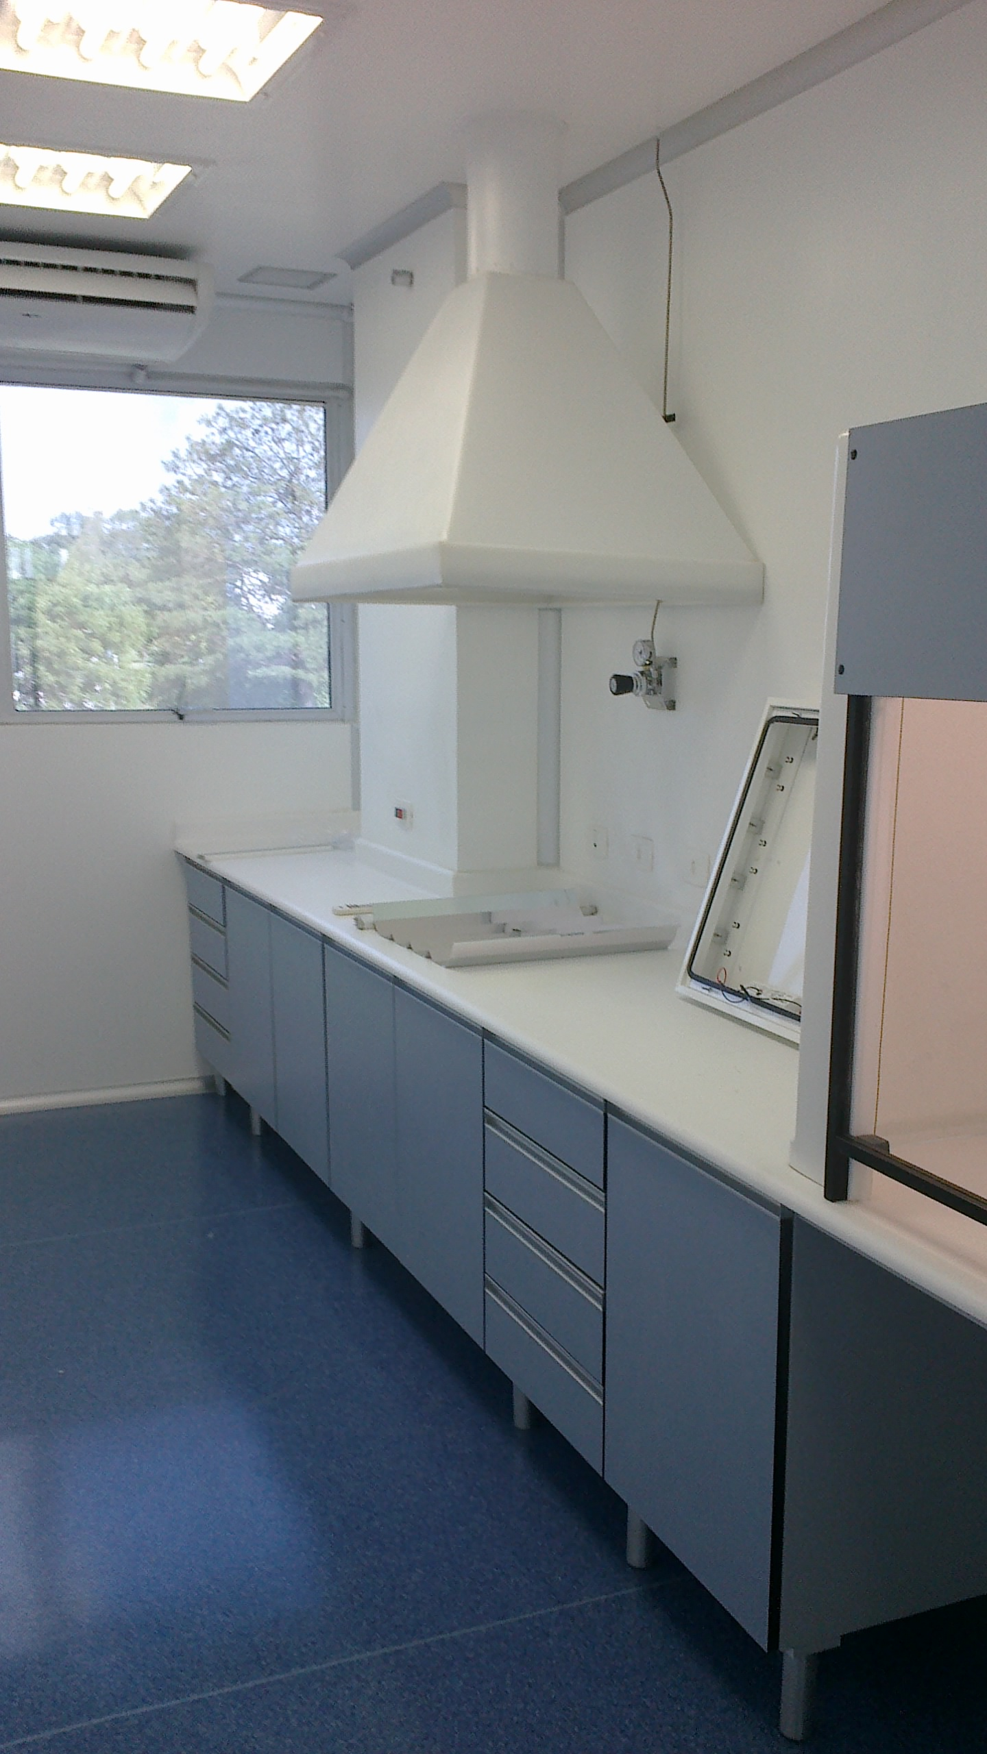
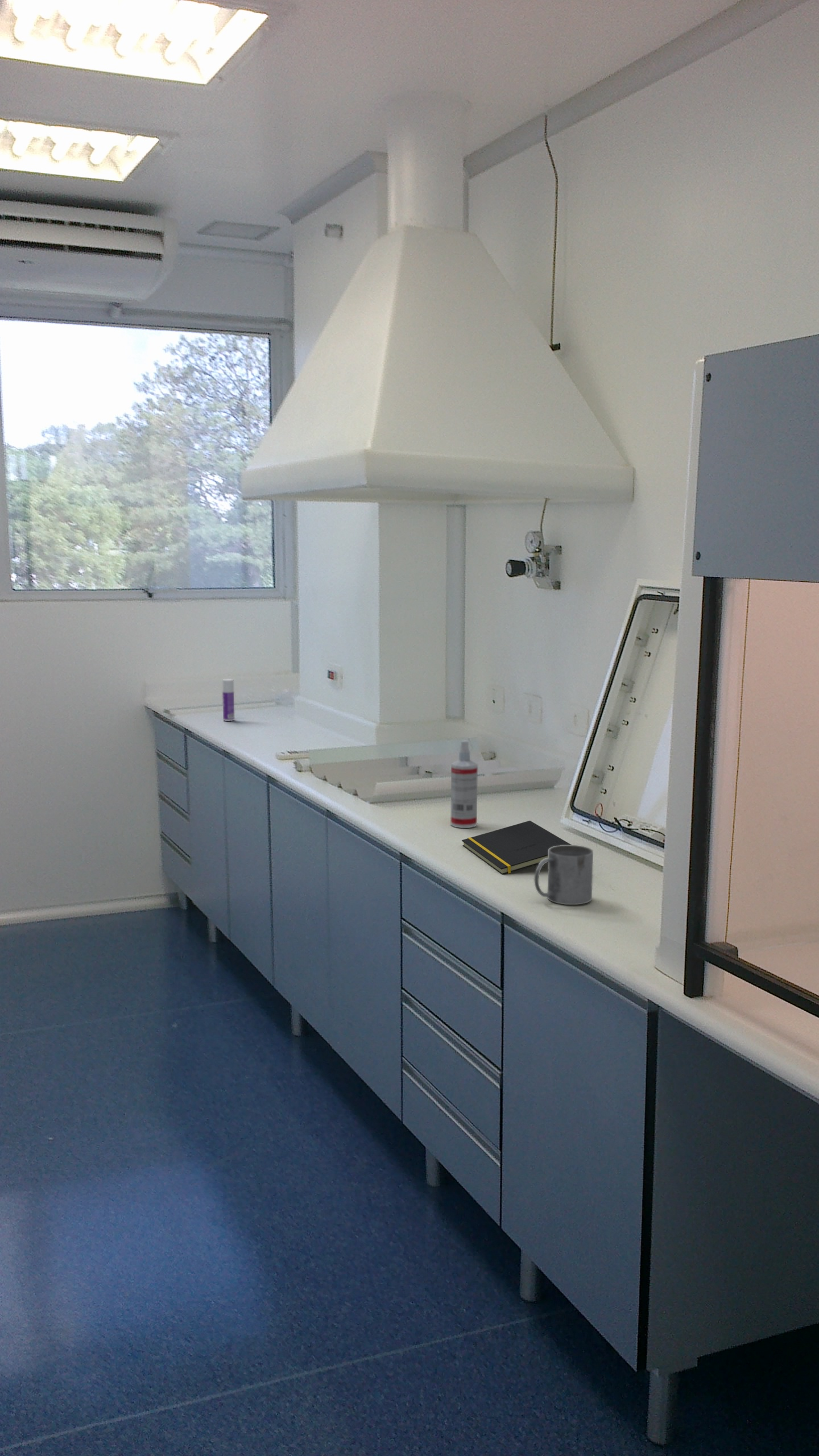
+ mug (562, 875)
+ notepad (516, 846)
+ spray bottle (464, 783)
+ bottle (228, 700)
